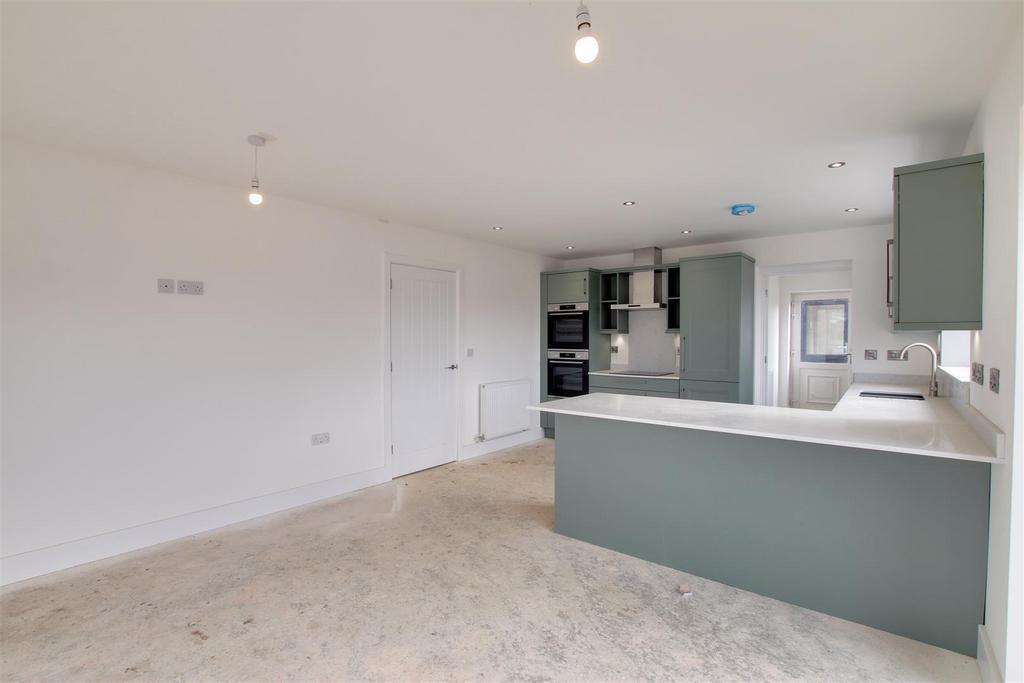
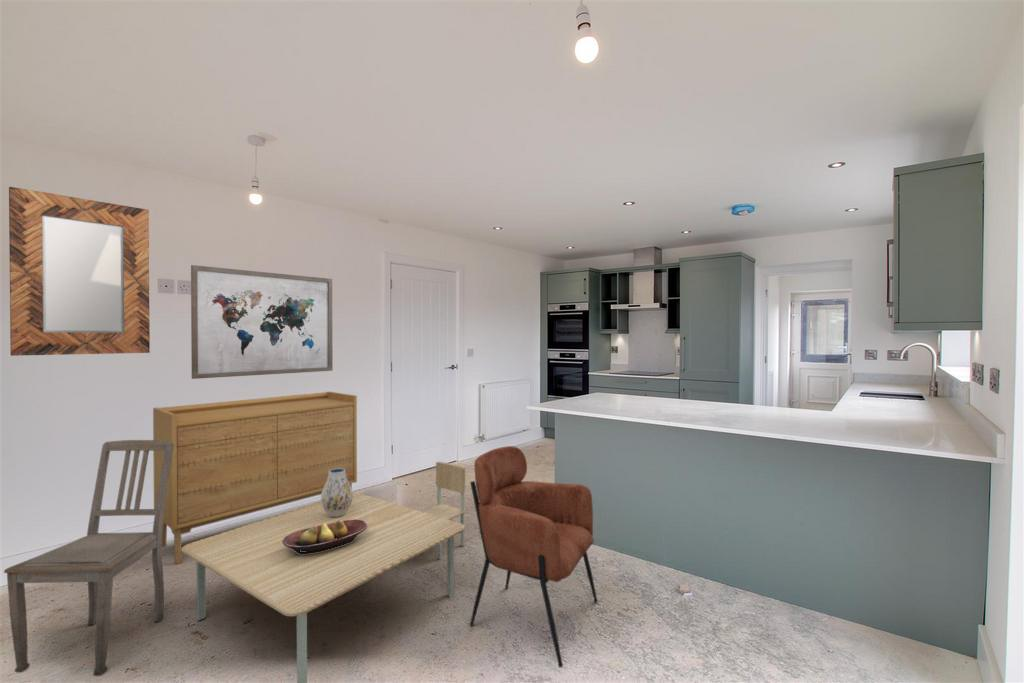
+ sideboard (264, 464)
+ fruit bowl (326, 532)
+ dining table (365, 539)
+ home mirror (84, 276)
+ wall art (269, 323)
+ vase (337, 492)
+ chair (530, 536)
+ dining chair (99, 547)
